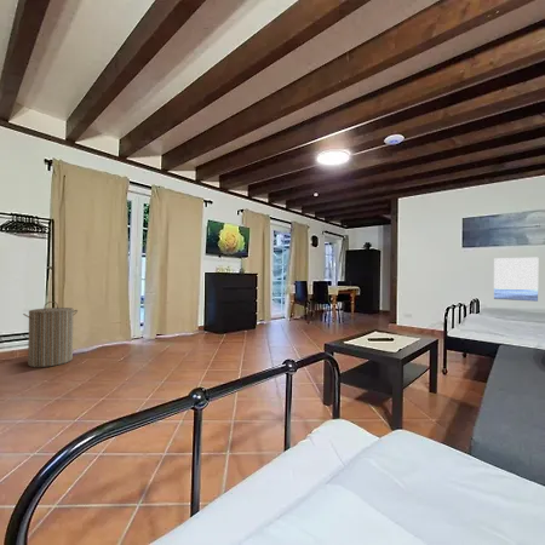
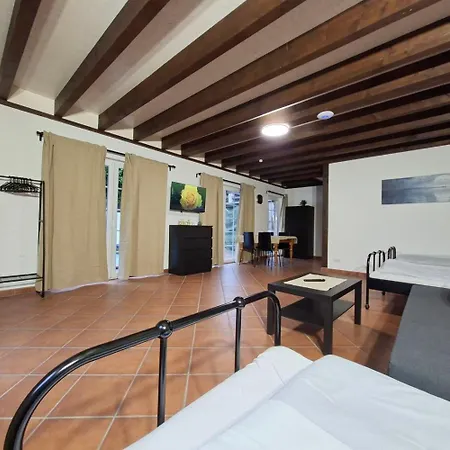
- laundry hamper (51, 331)
- wall art (515, 279)
